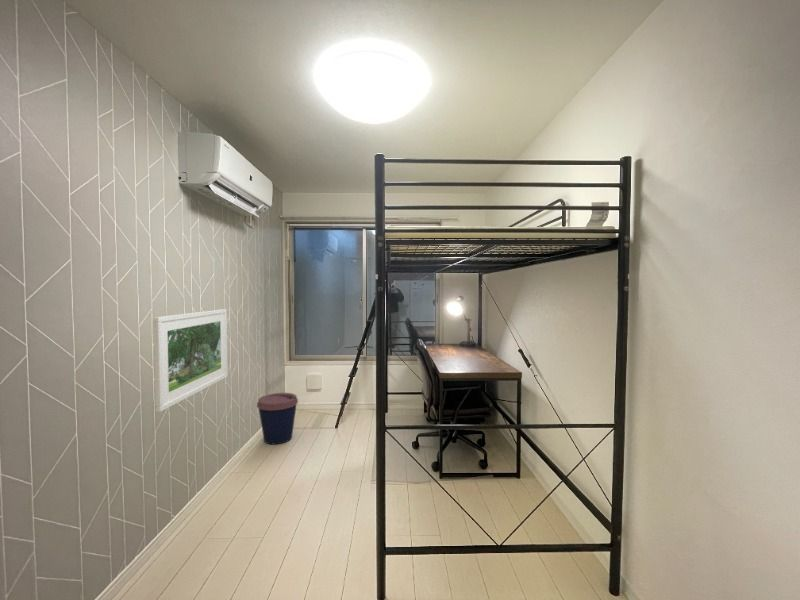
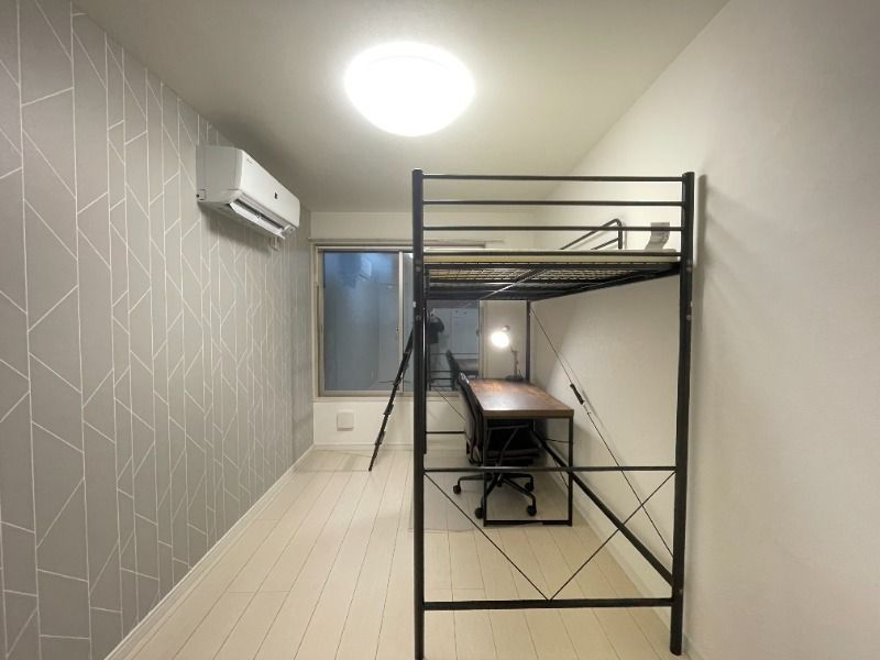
- coffee cup (278, 418)
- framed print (196, 352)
